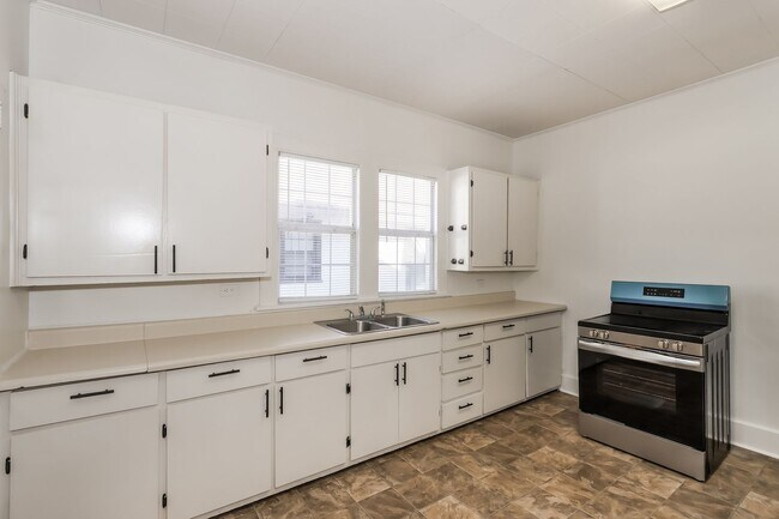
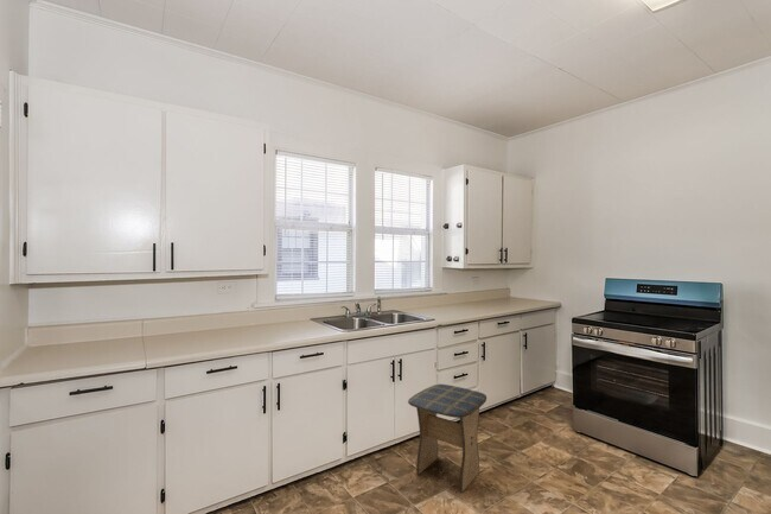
+ stool (447, 434)
